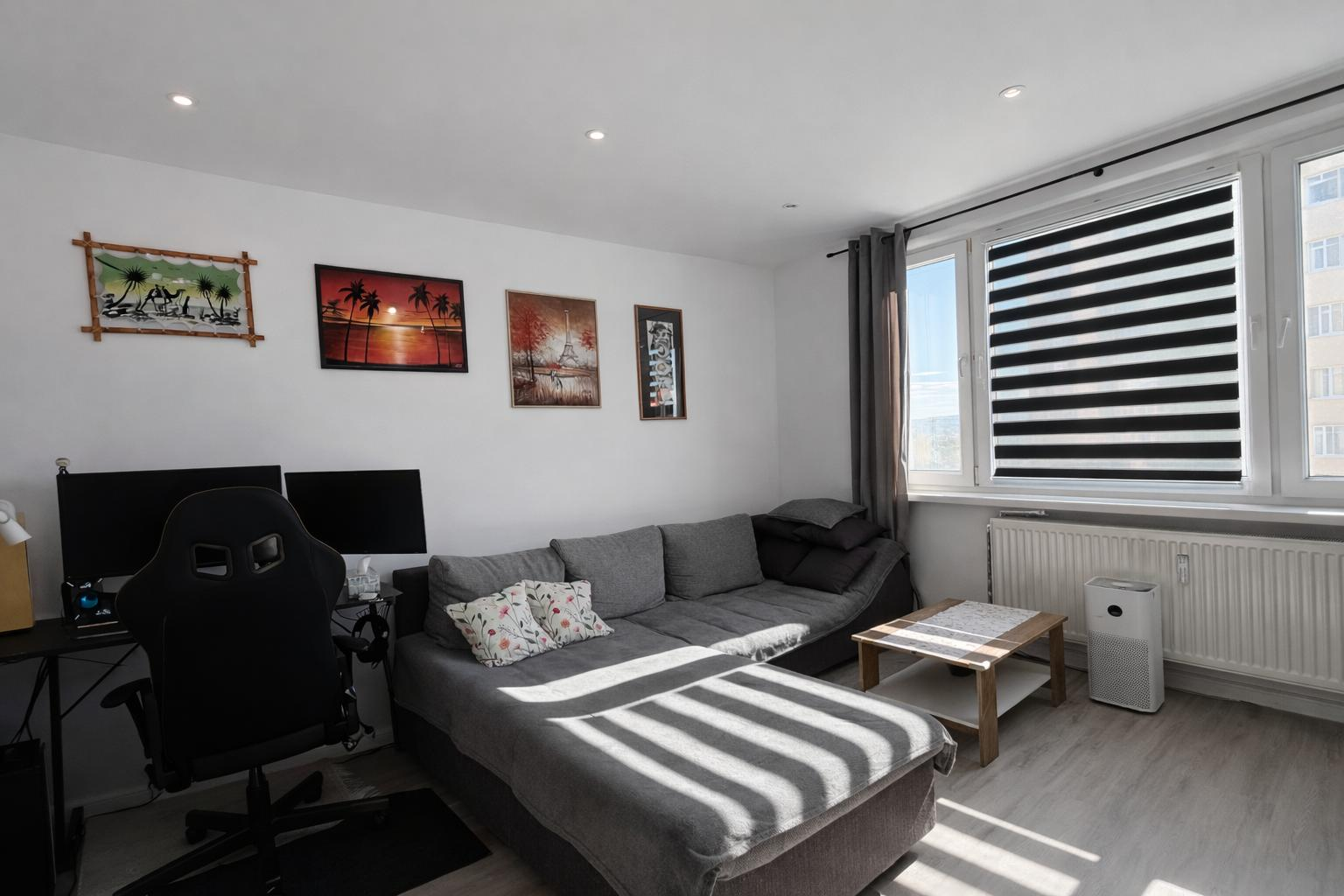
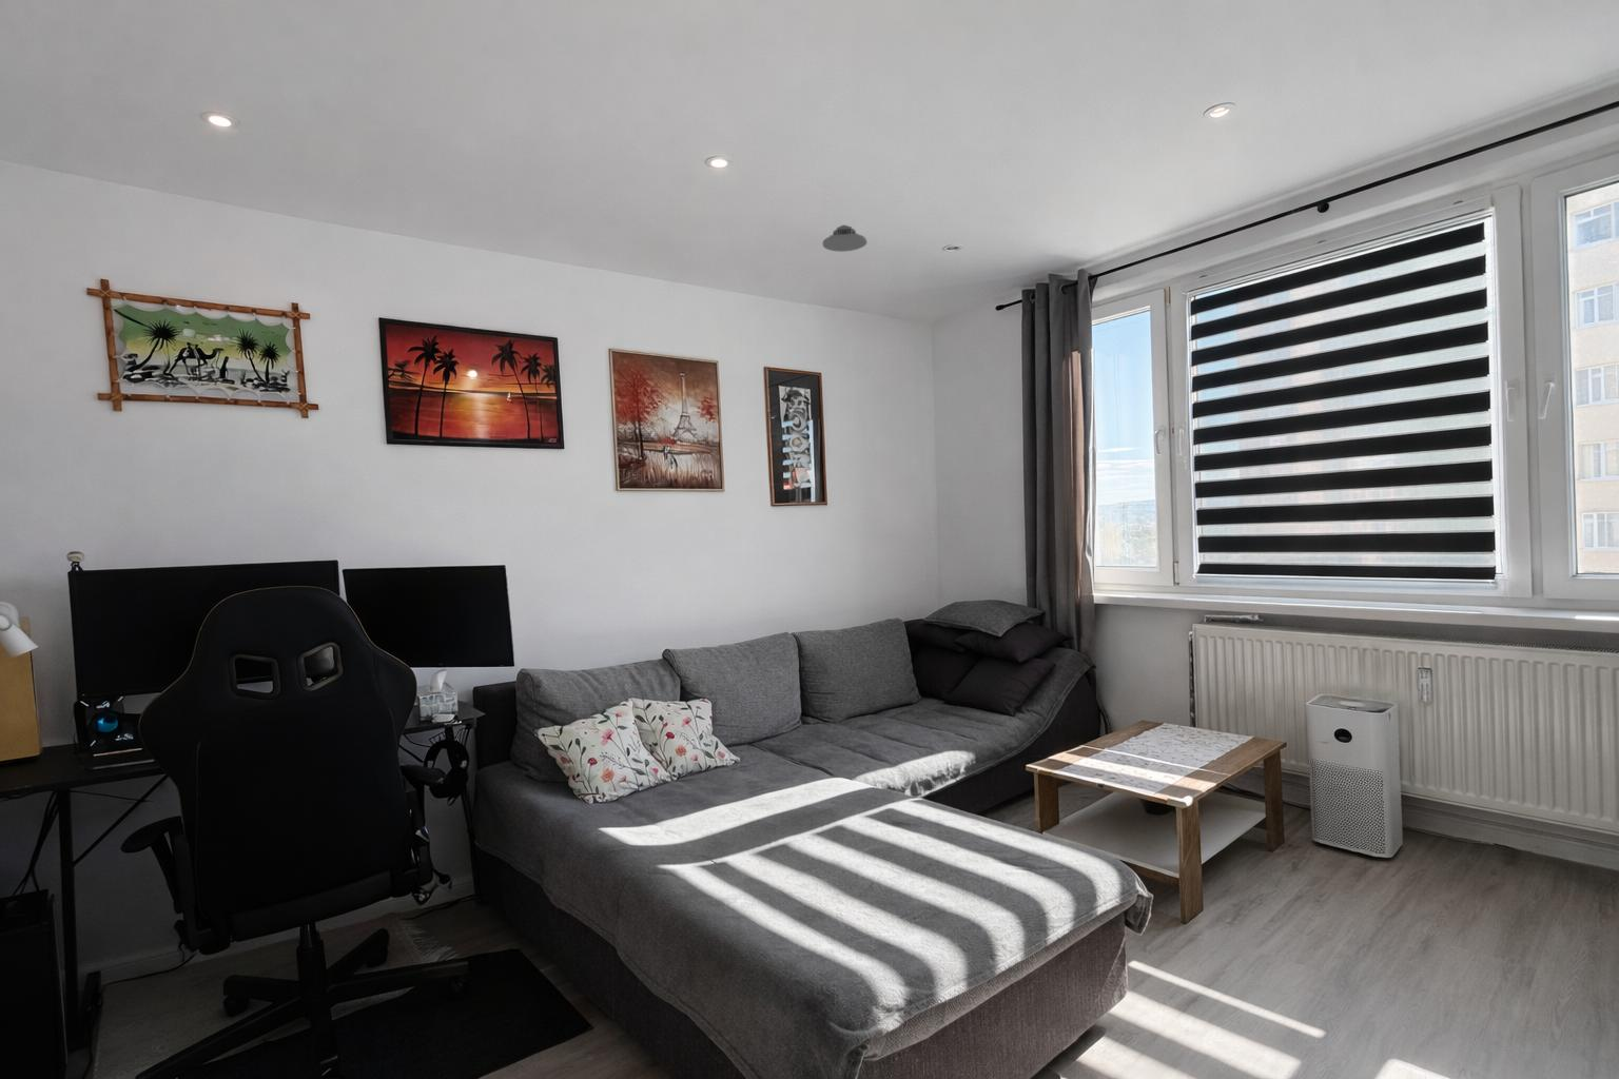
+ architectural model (844, 234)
